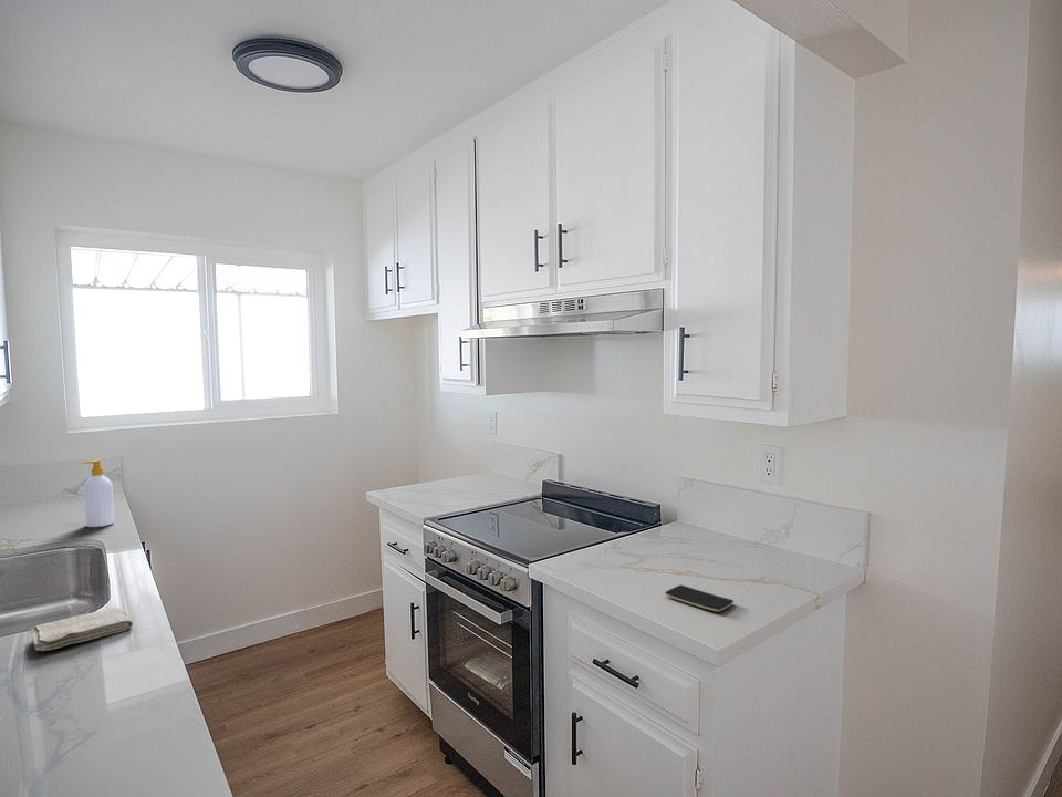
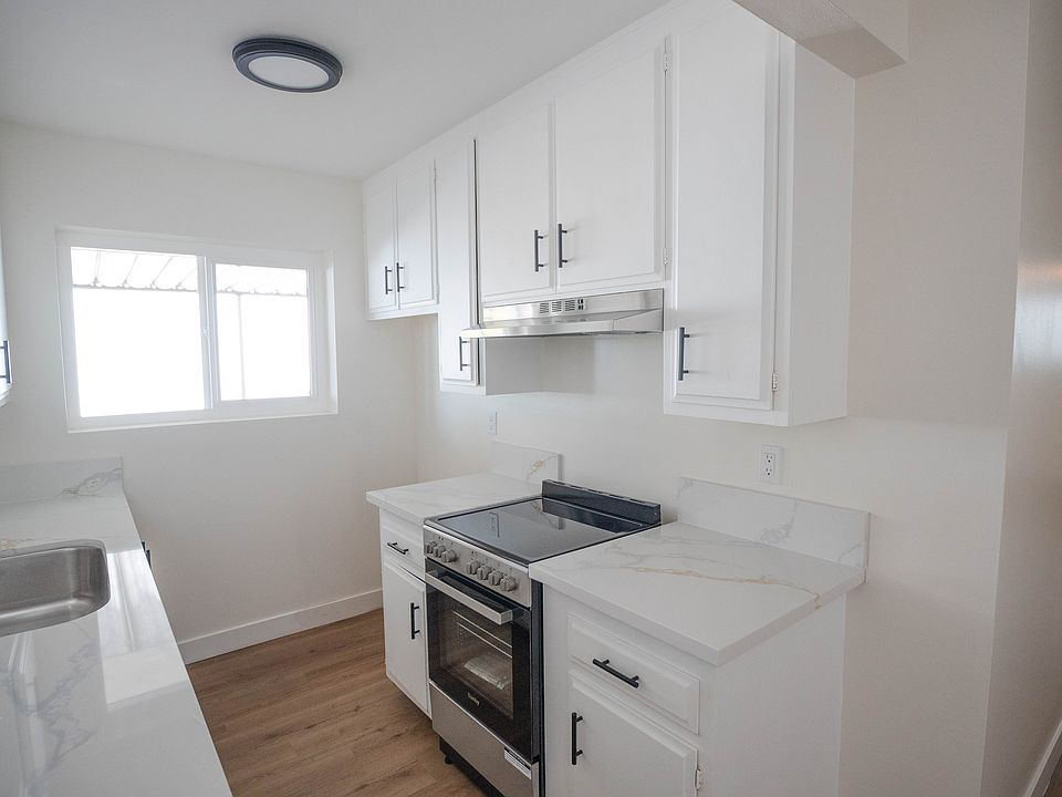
- smartphone (698, 598)
- soap bottle (96, 493)
- washcloth (82, 627)
